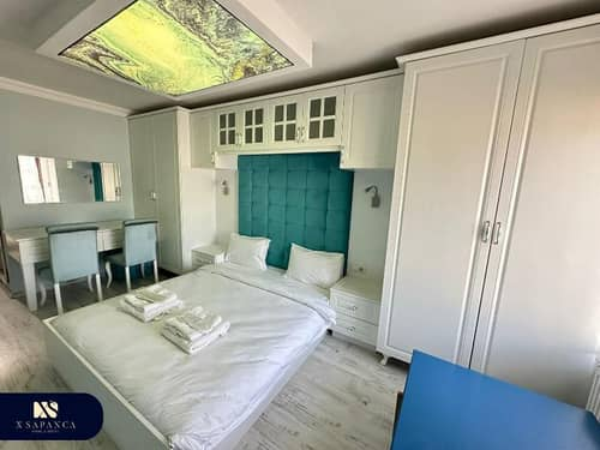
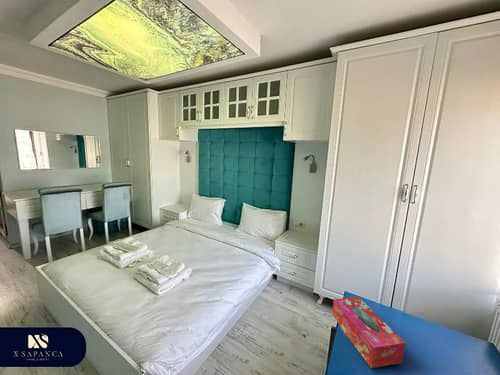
+ tissue box (363, 327)
